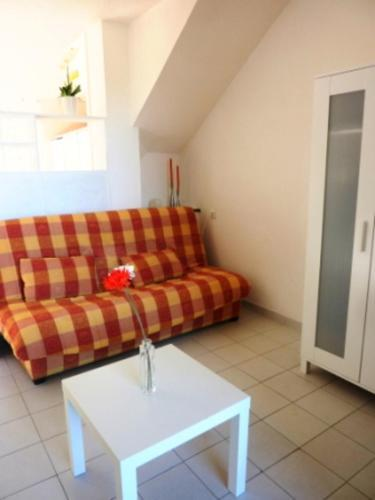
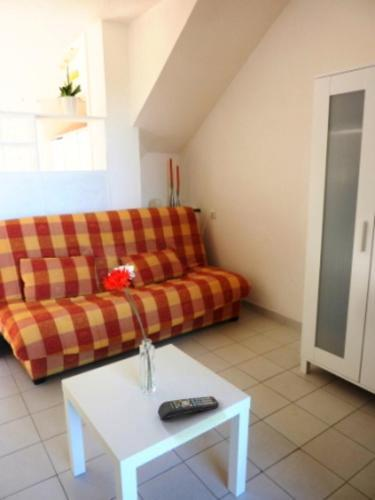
+ remote control (188, 406)
